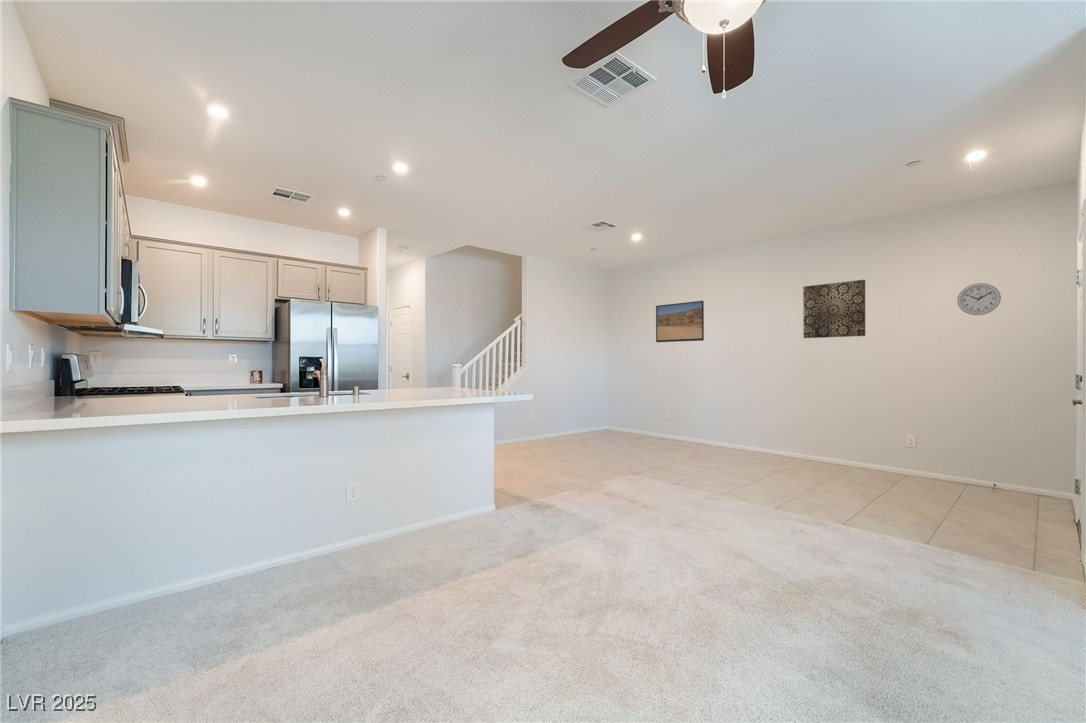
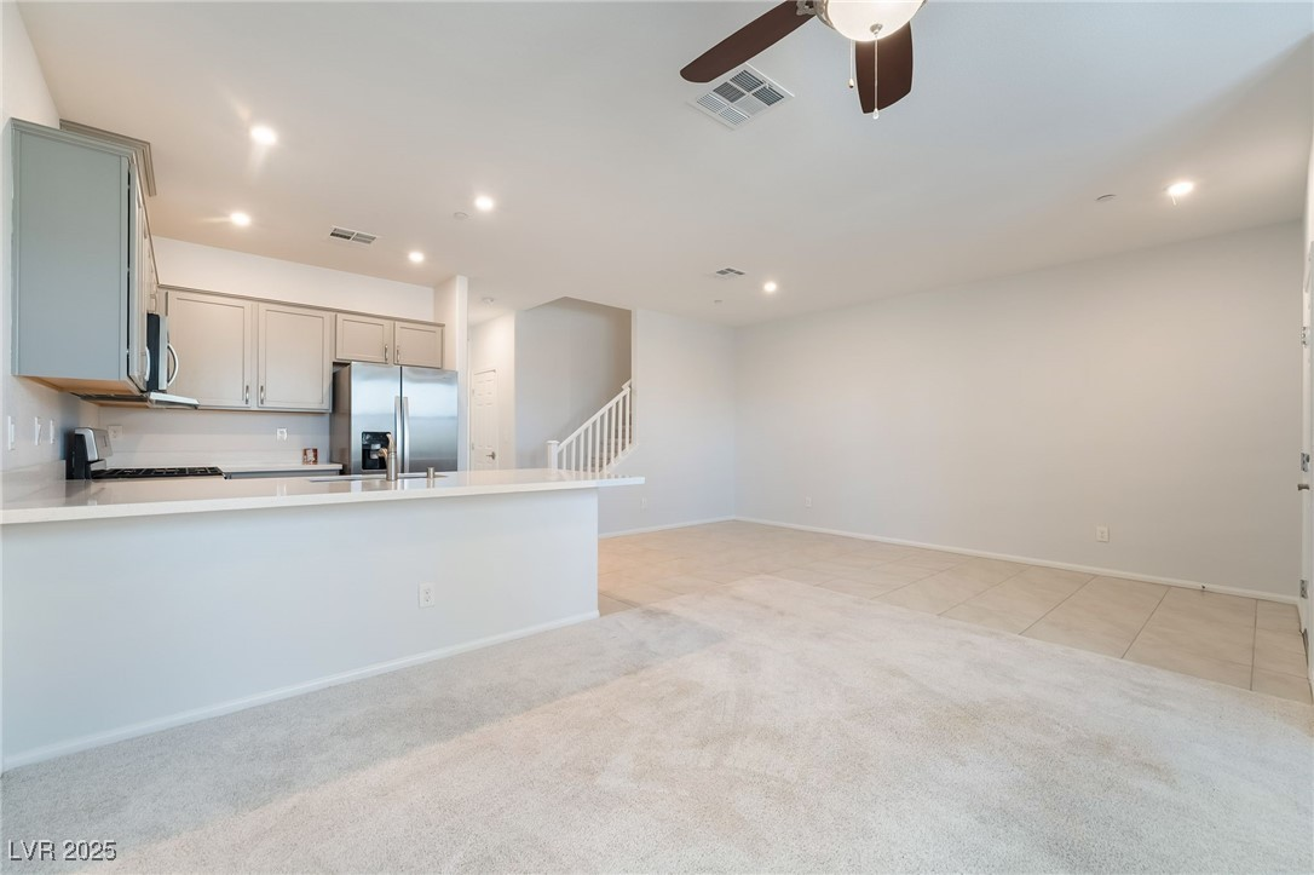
- wall clock (978, 299)
- wall art (833, 310)
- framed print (678, 322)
